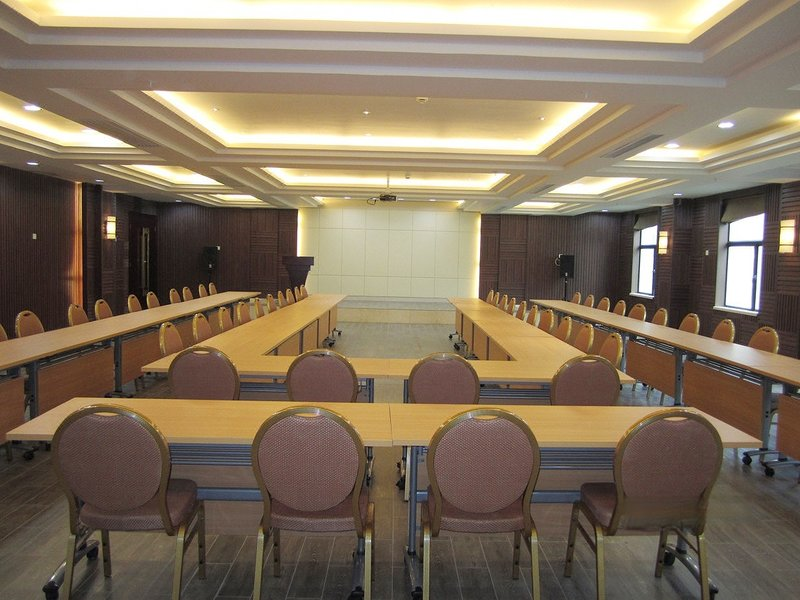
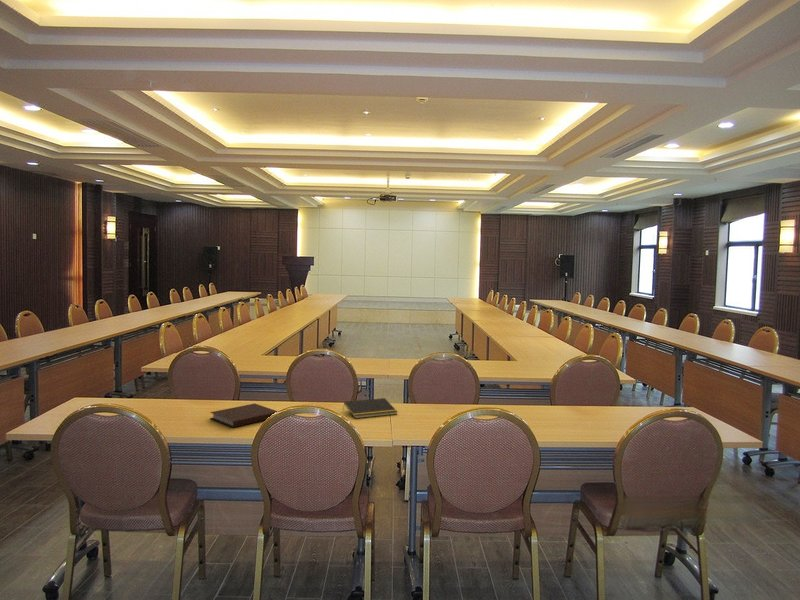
+ notebook (244, 414)
+ notepad (370, 407)
